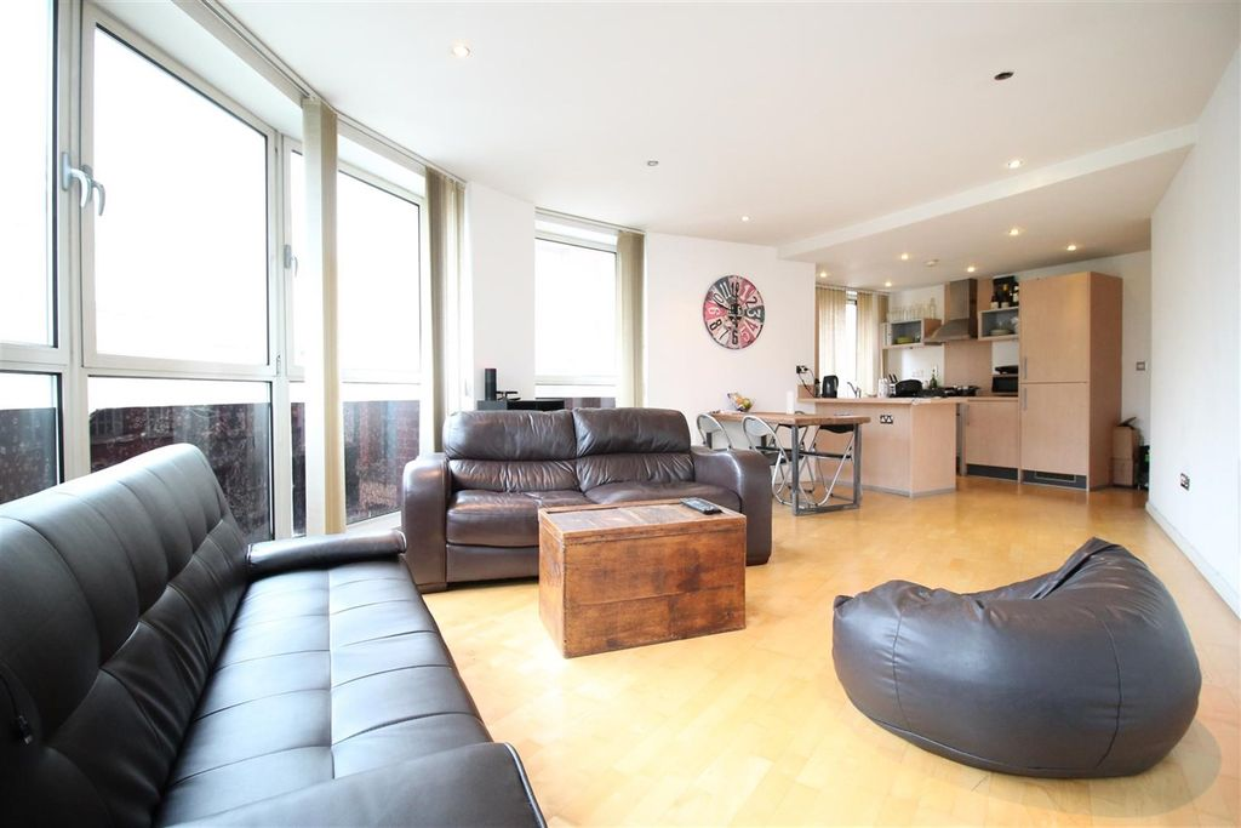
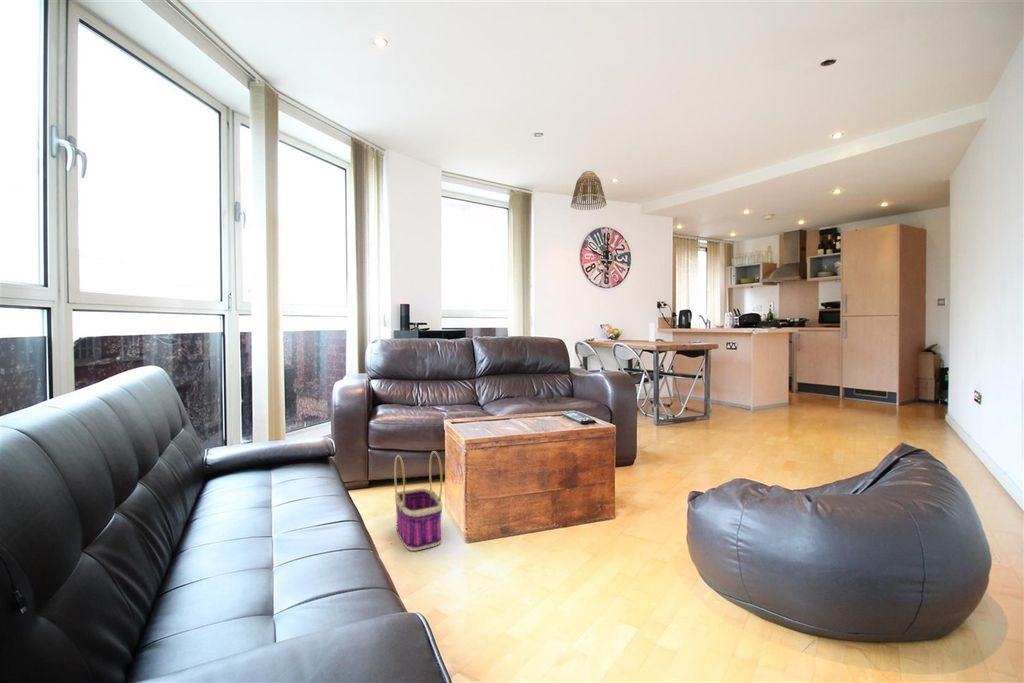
+ lamp shade (587, 188)
+ basket (418, 494)
